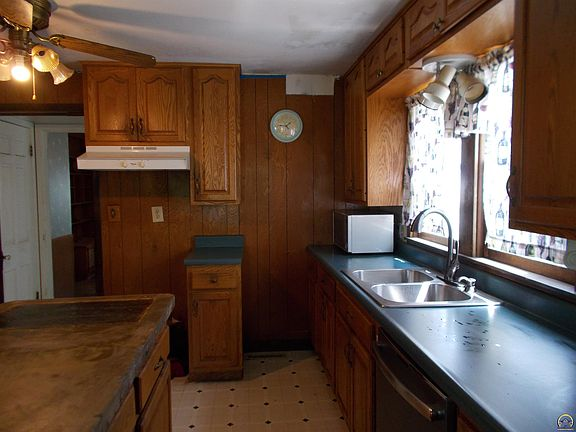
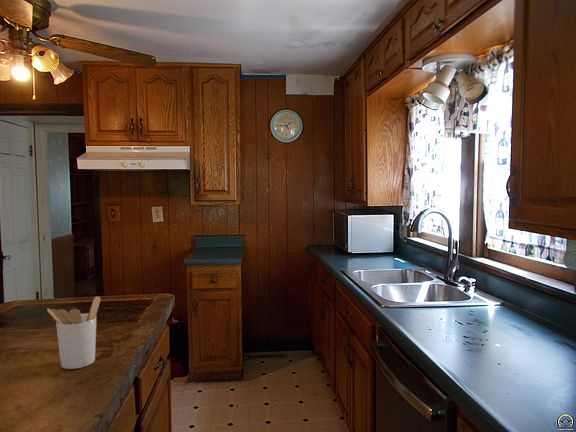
+ utensil holder (74, 333)
